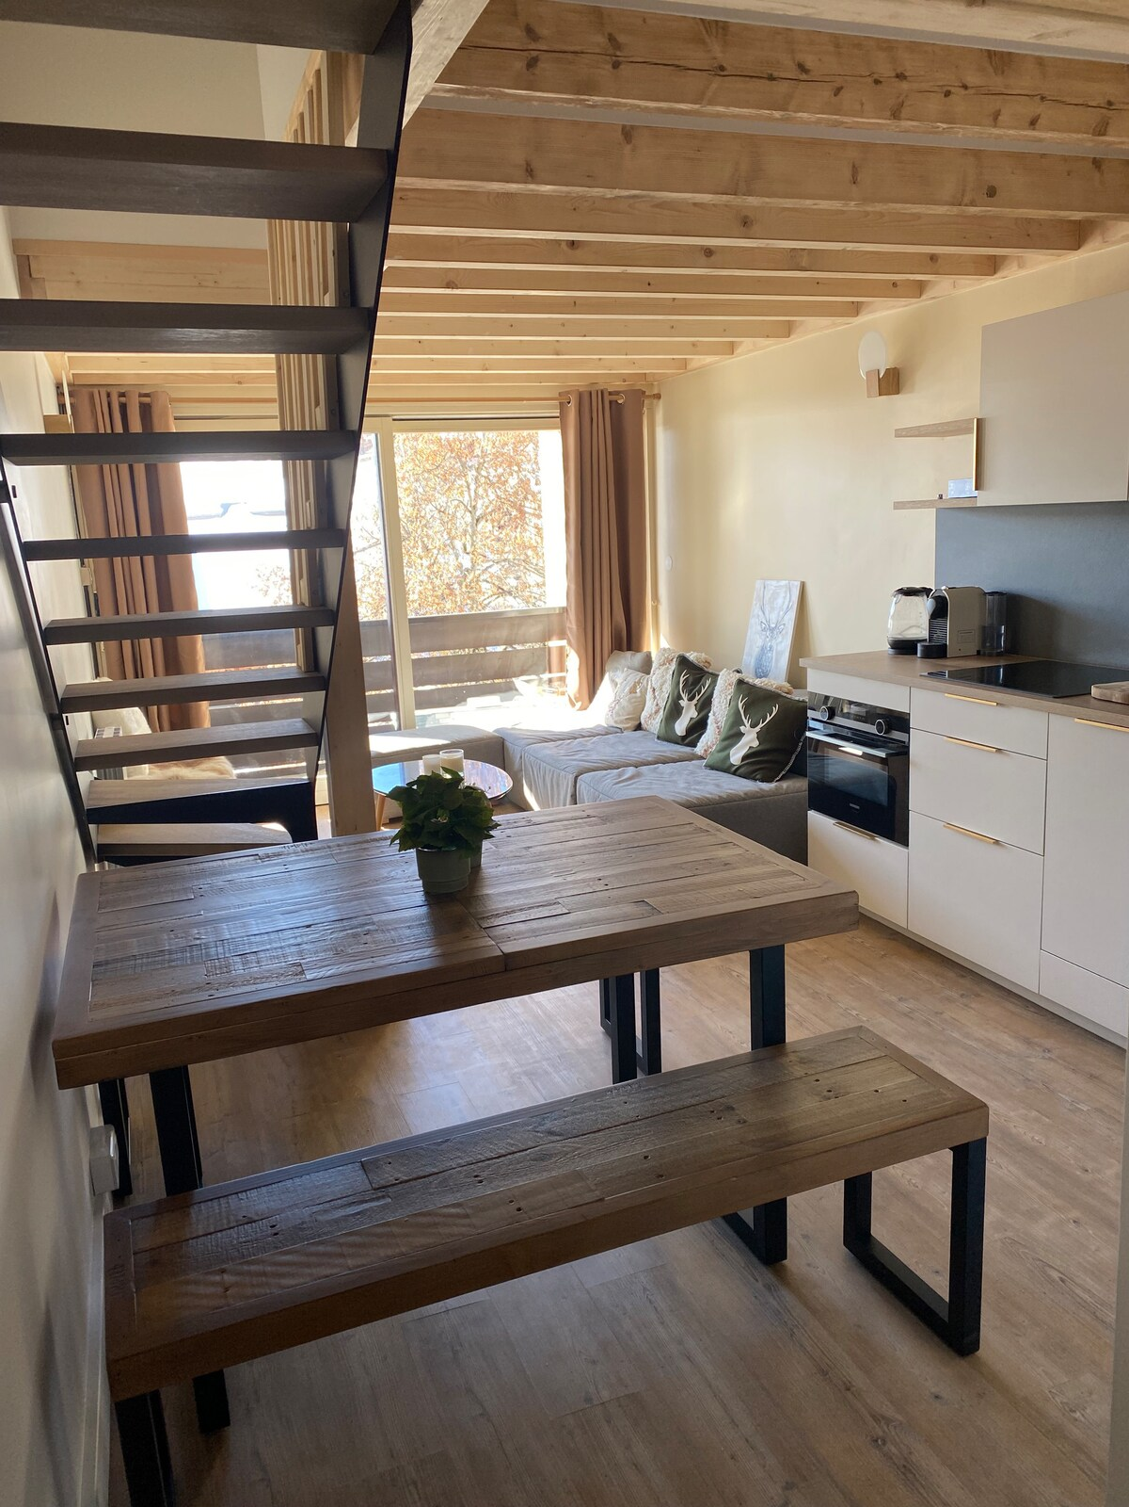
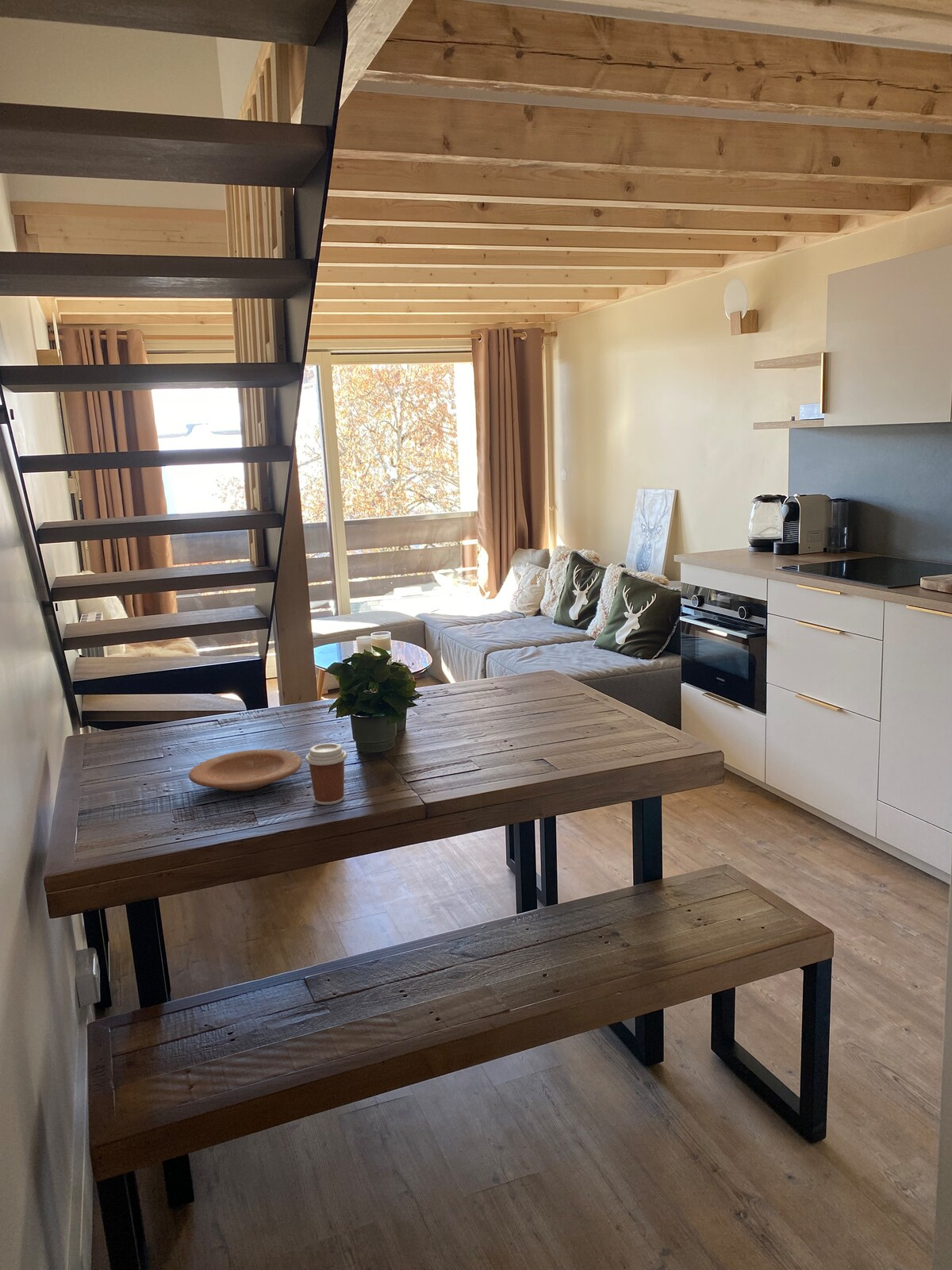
+ coffee cup (327, 773)
+ plate (247, 774)
